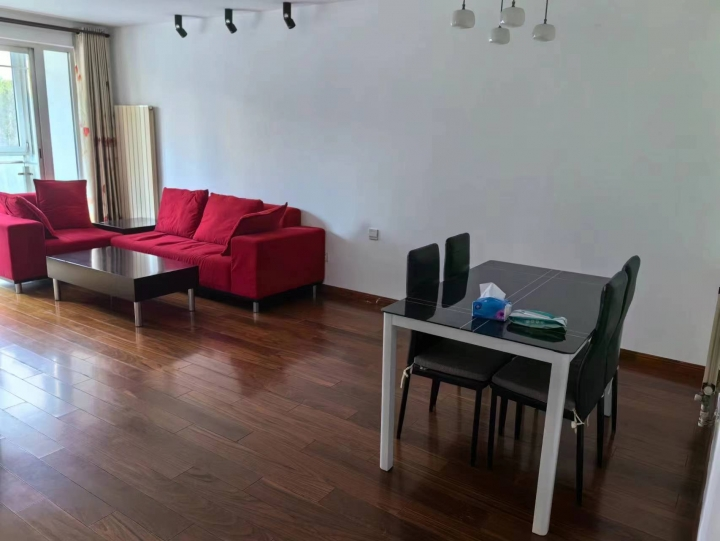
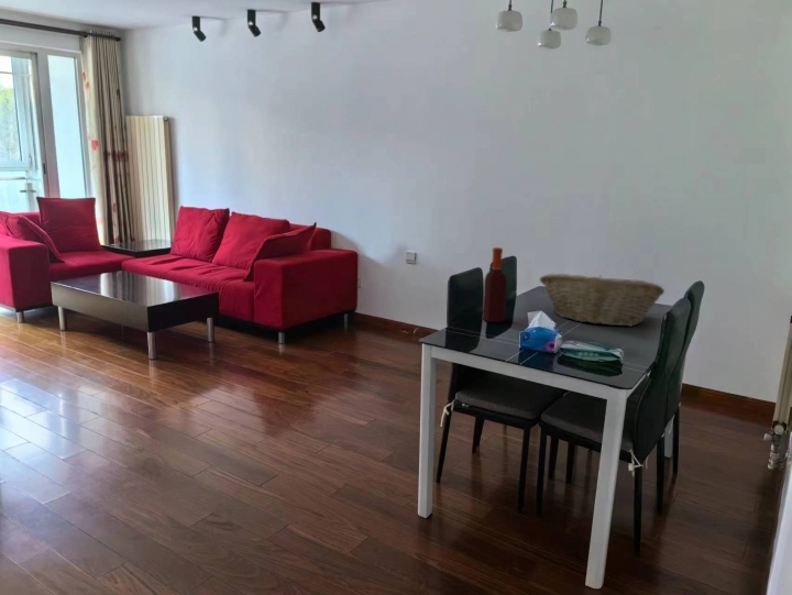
+ bottle (495, 284)
+ fruit basket (598, 294)
